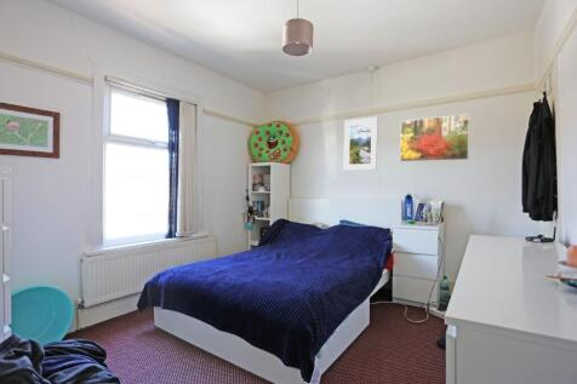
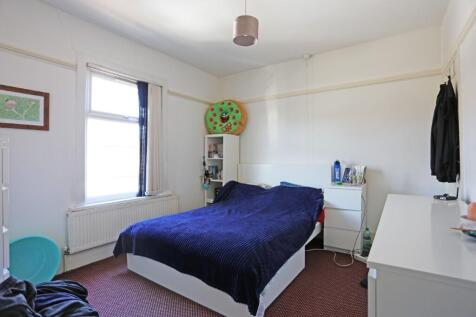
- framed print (433, 139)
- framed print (360, 144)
